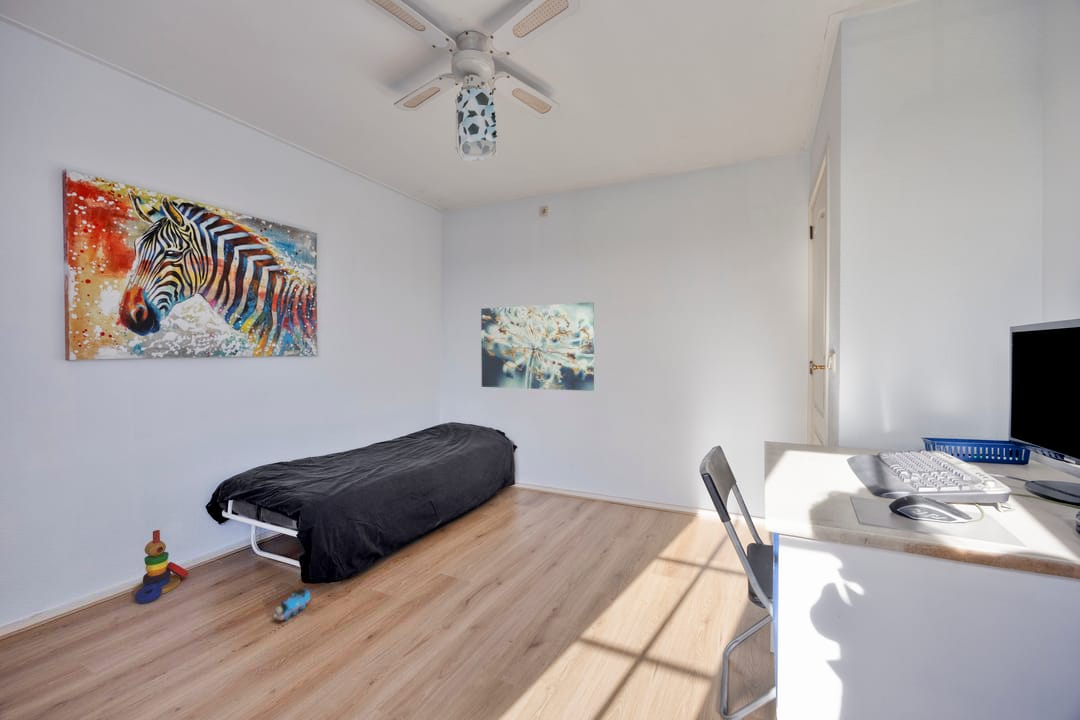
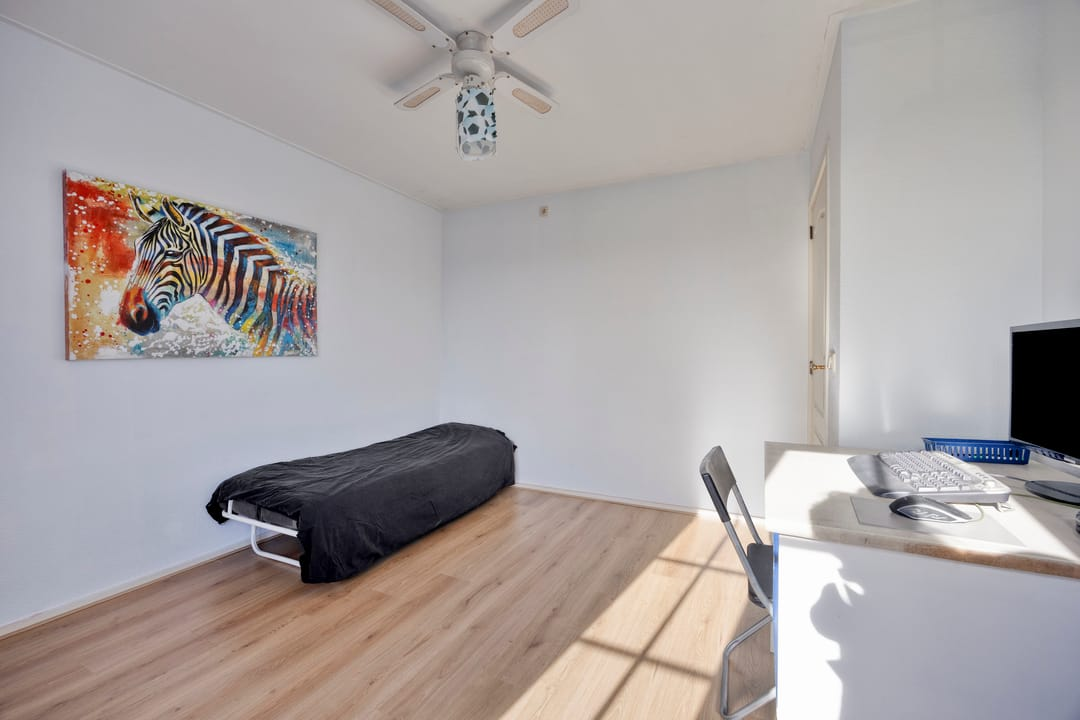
- toy train (292, 604)
- stacking toy (160, 559)
- wall art (534, 347)
